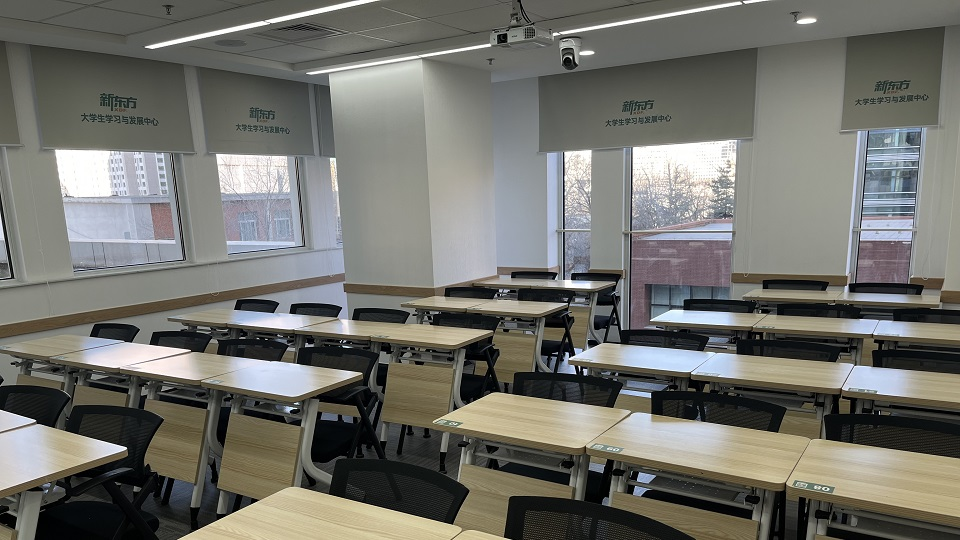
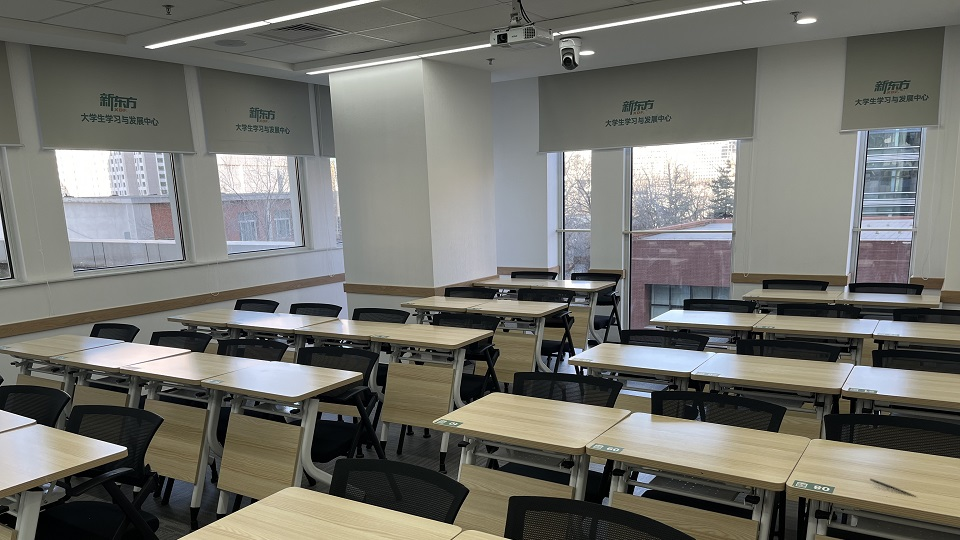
+ pen (892, 487)
